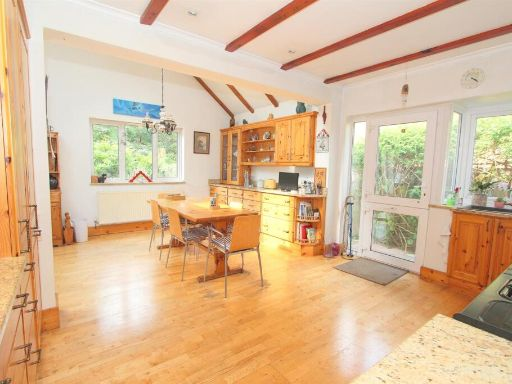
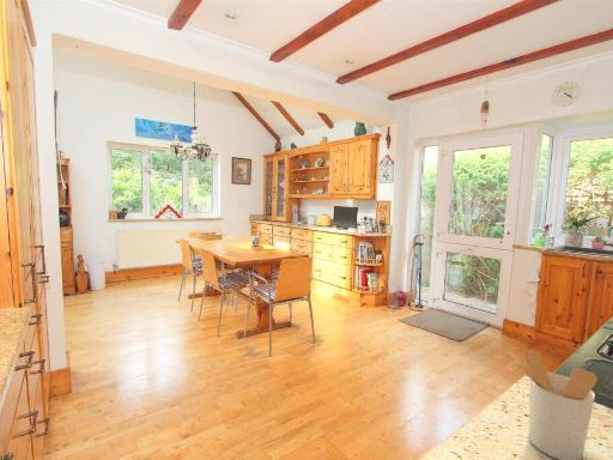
+ utensil holder (545, 399)
